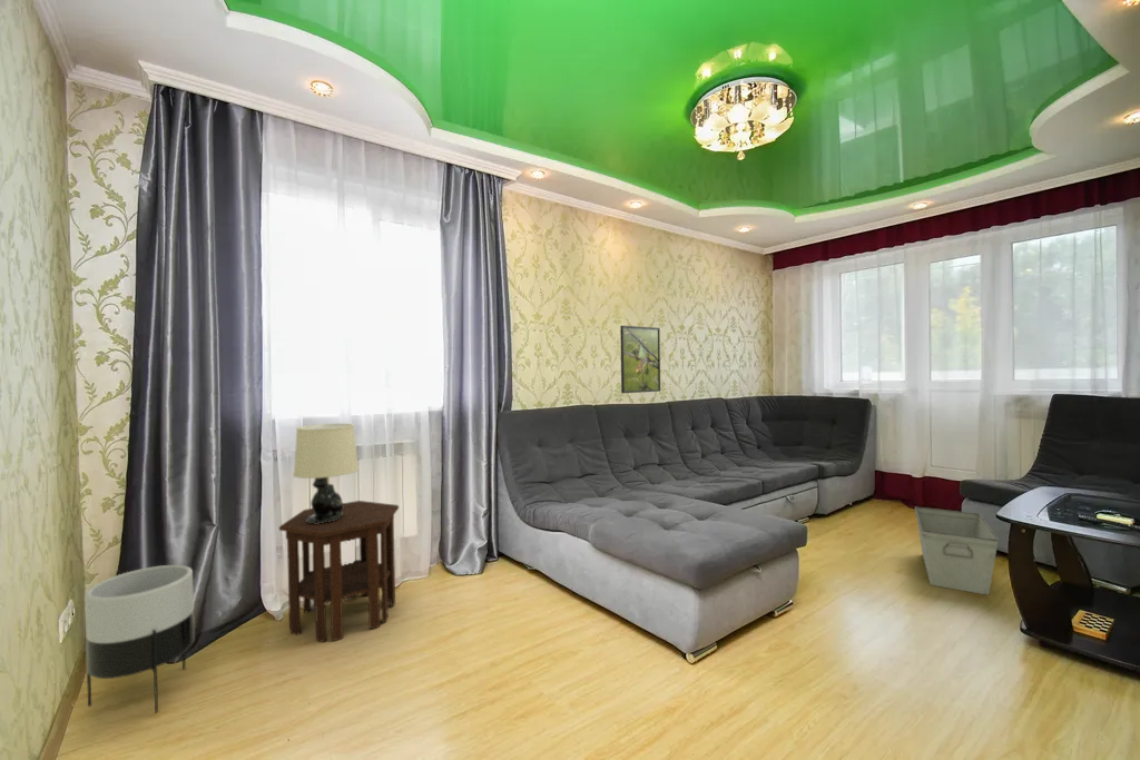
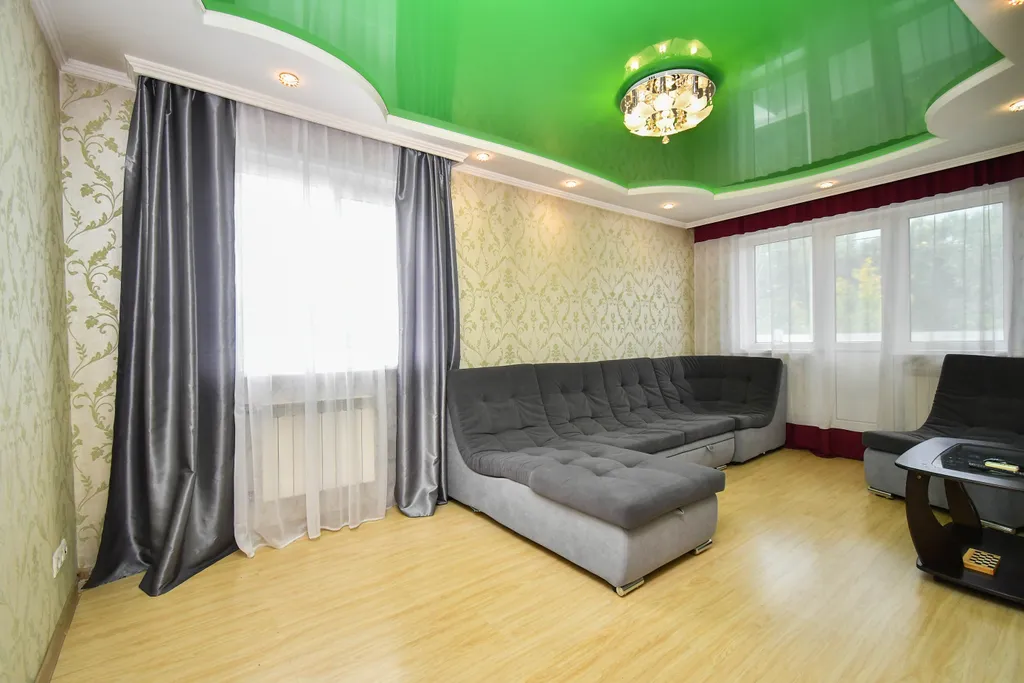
- storage bin (952, 546)
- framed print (640, 359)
- side table (344, 564)
- planter (141, 638)
- table lamp (326, 472)
